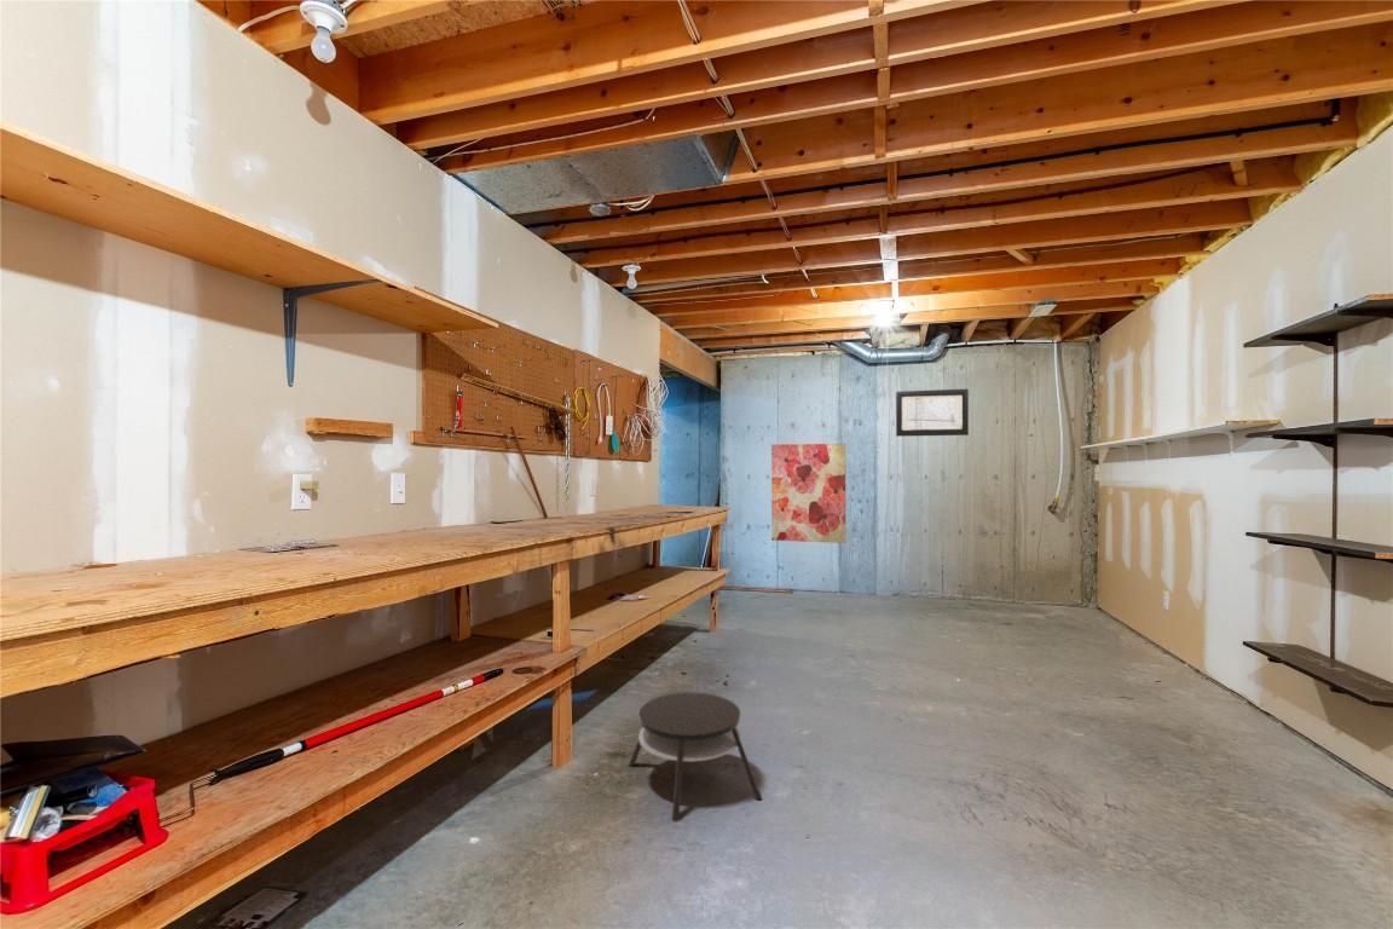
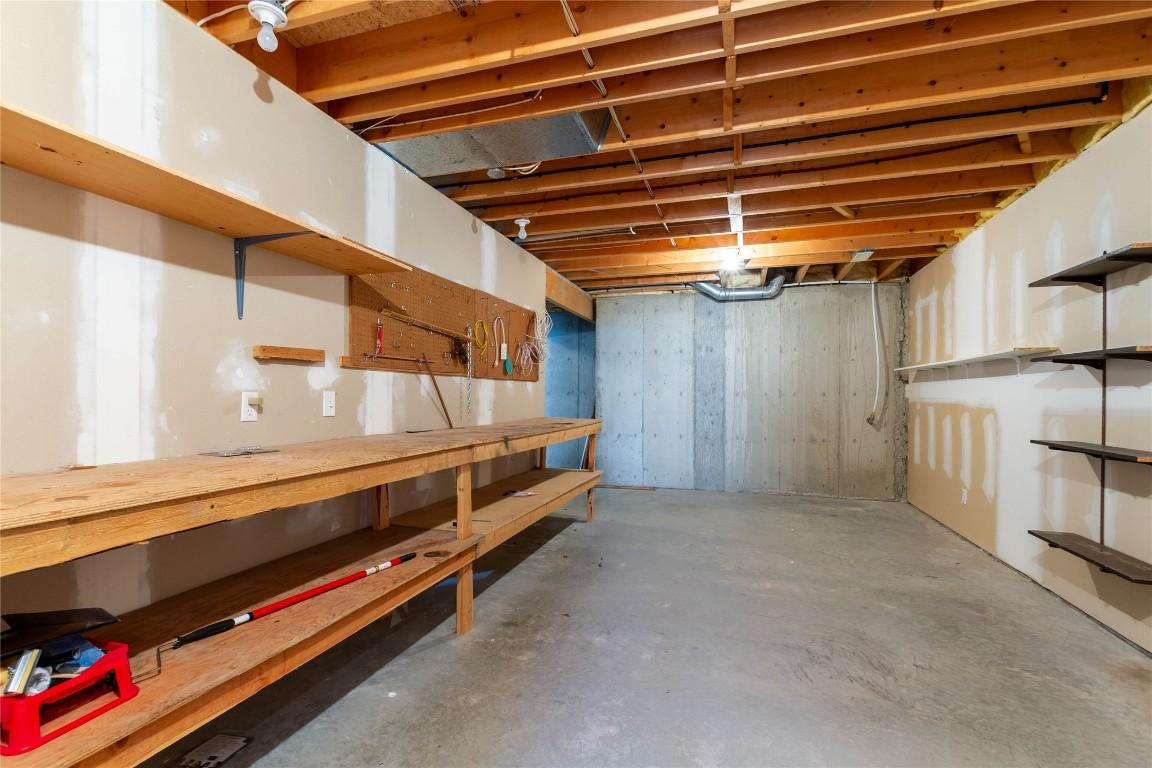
- wall art (808, 492)
- wall art (931, 412)
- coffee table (689, 745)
